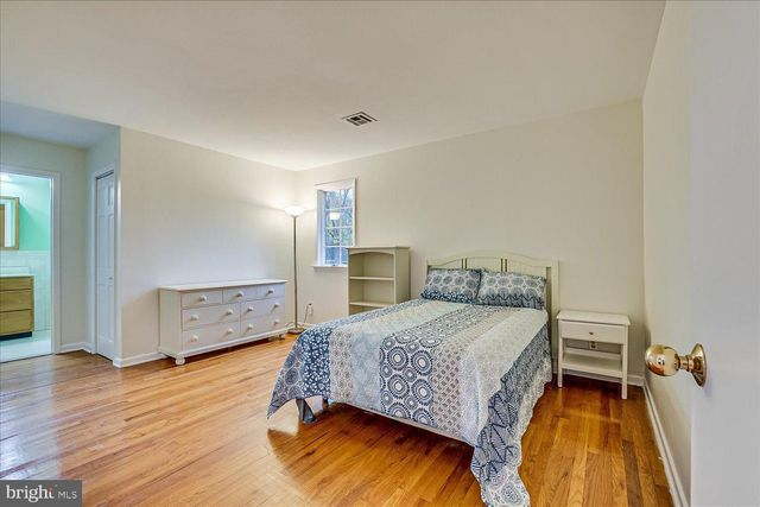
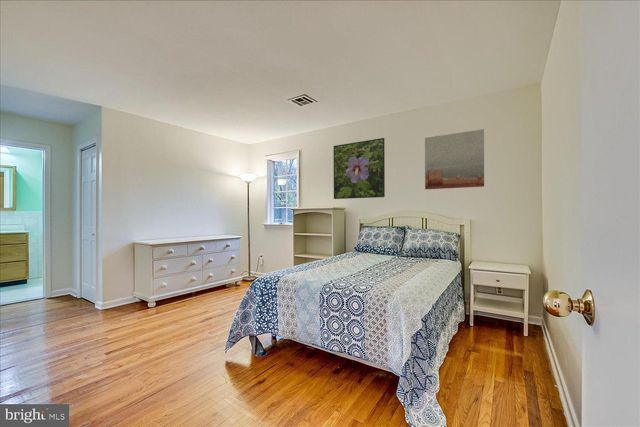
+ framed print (357, 170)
+ wall art (453, 161)
